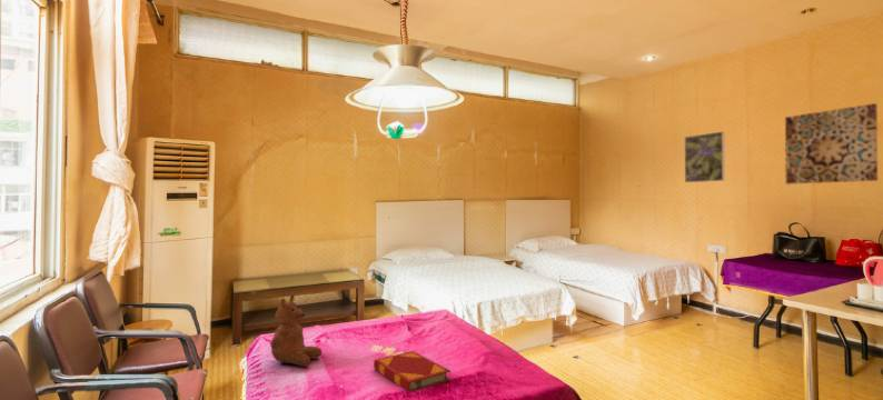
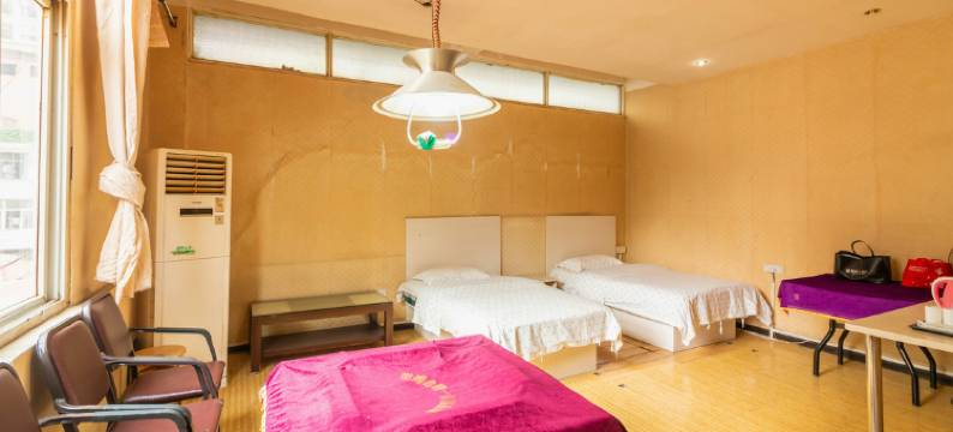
- hardback book (410, 369)
- teddy bear (296, 329)
- wall art (827, 147)
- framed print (703, 158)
